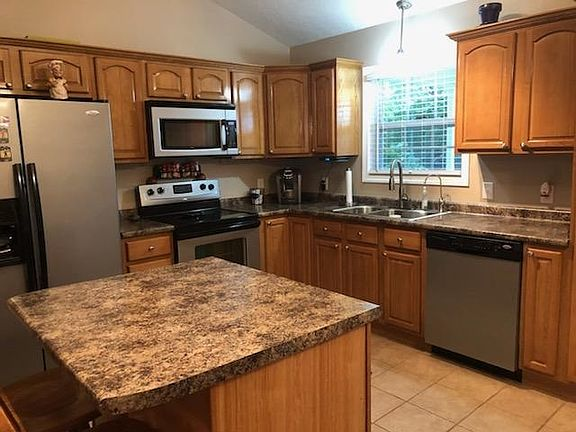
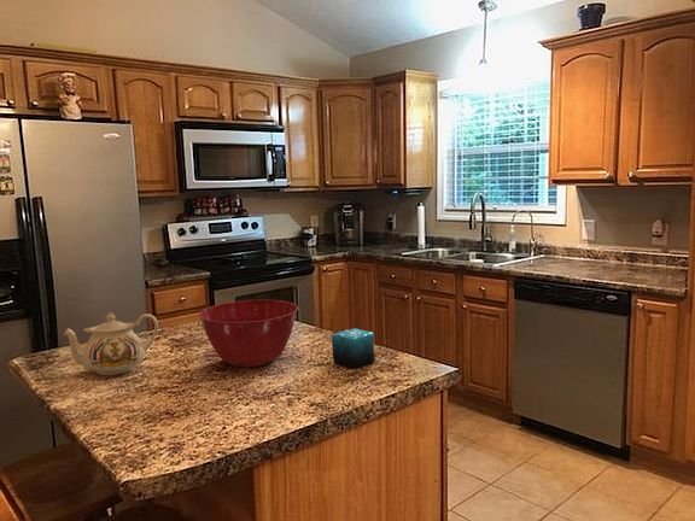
+ mixing bowl (250, 334)
+ teapot (112, 341)
+ candle (354, 341)
